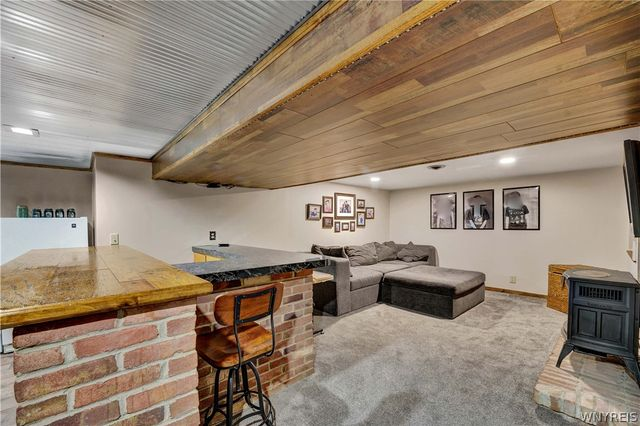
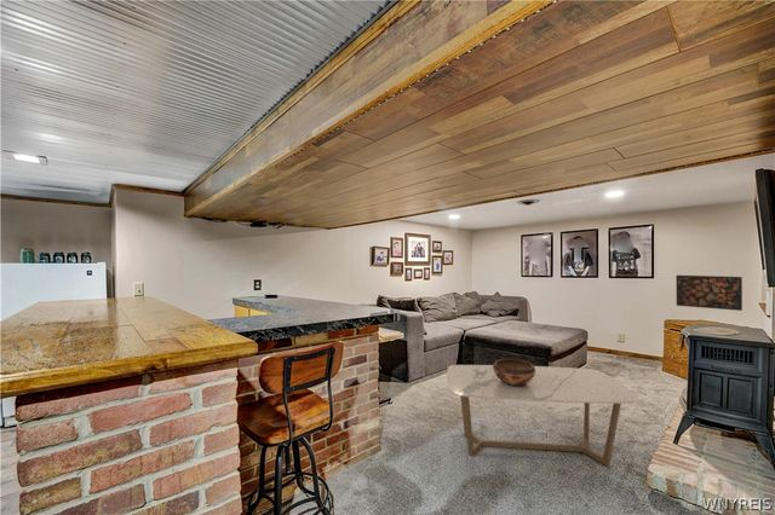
+ coffee table (532, 400)
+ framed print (707, 291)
+ decorative bowl (513, 372)
